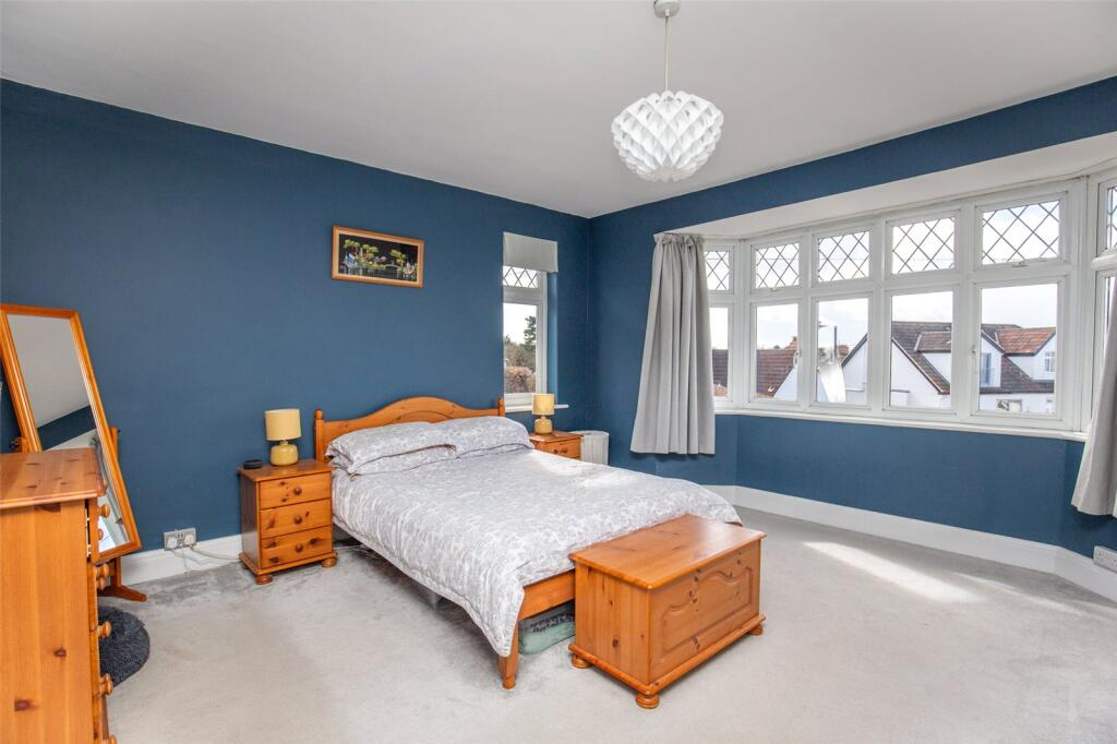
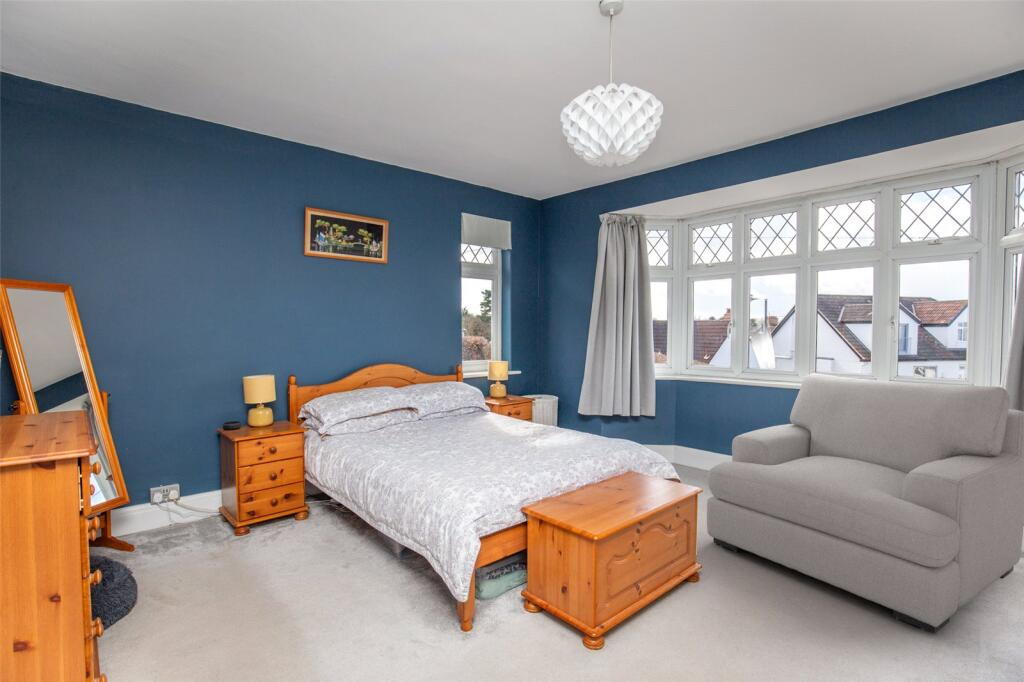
+ chair (859, 469)
